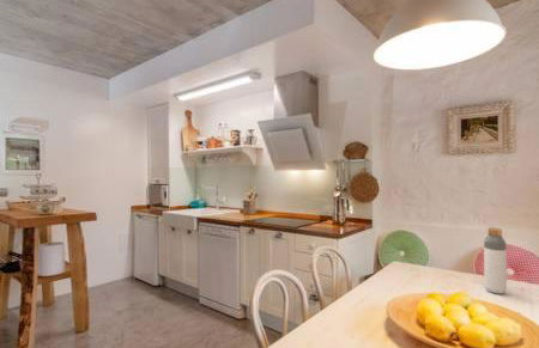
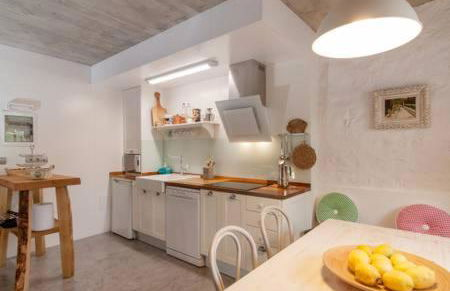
- bottle (495, 260)
